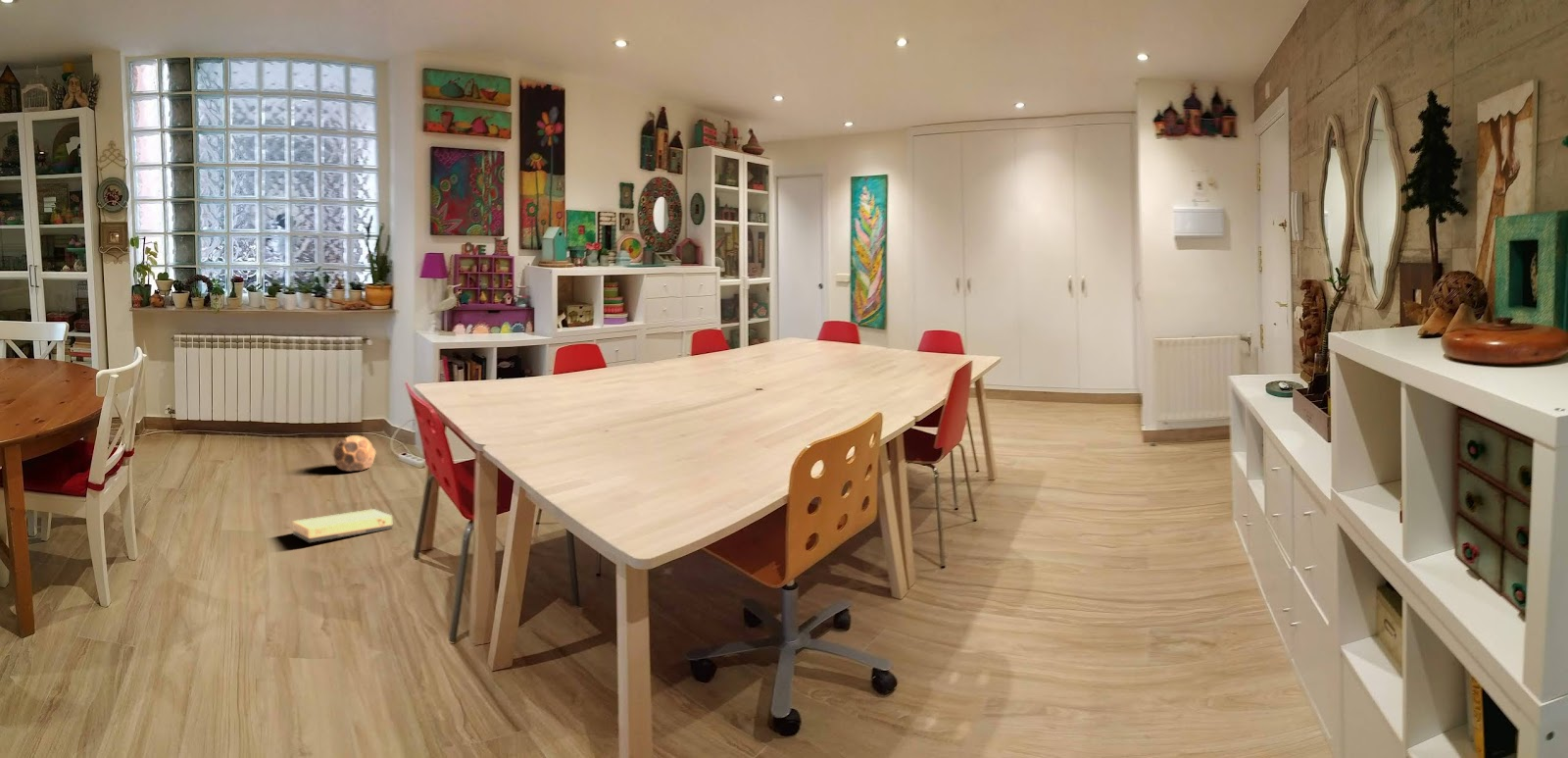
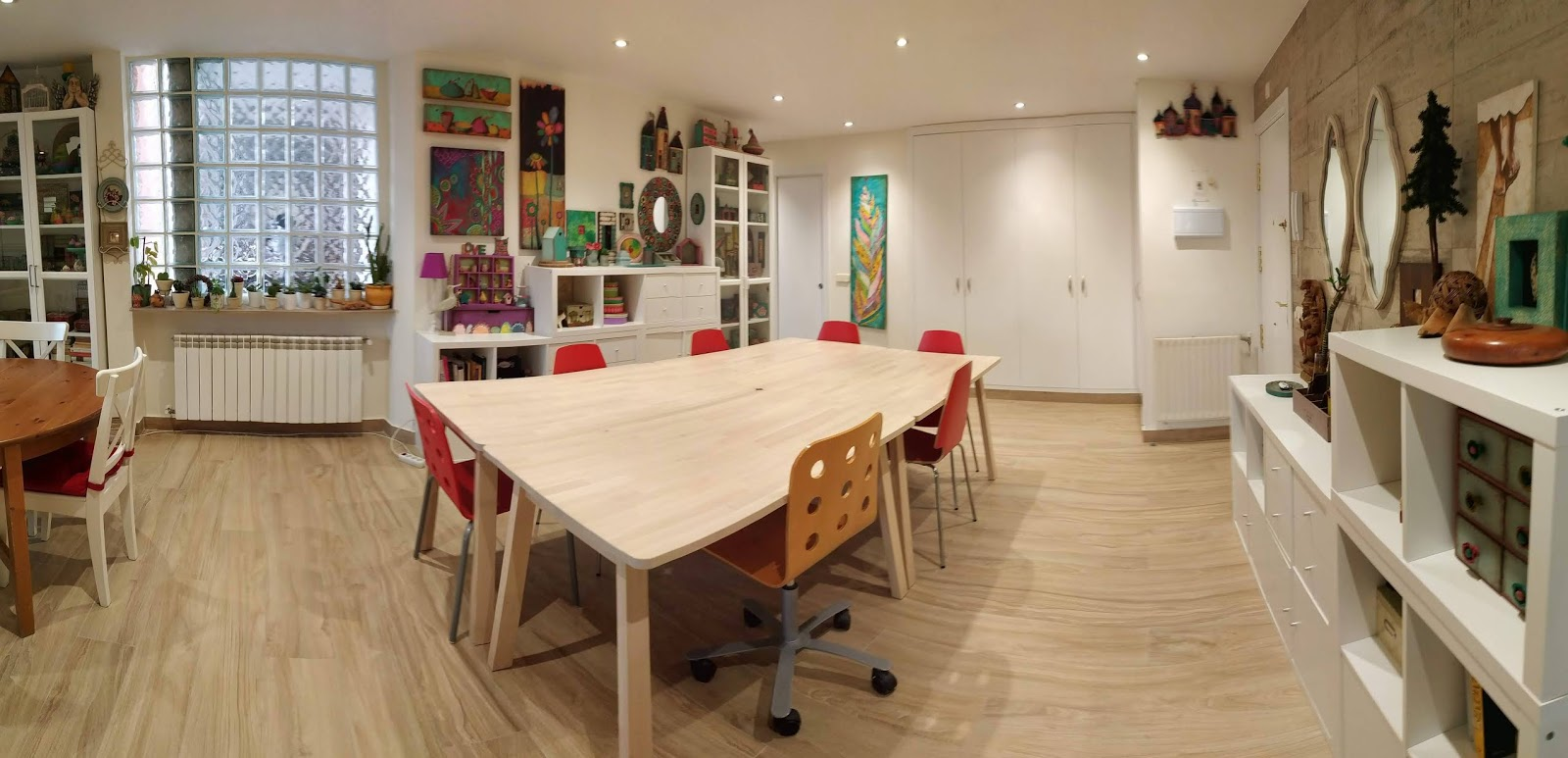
- cardboard box (343, 525)
- soccer ball (354, 452)
